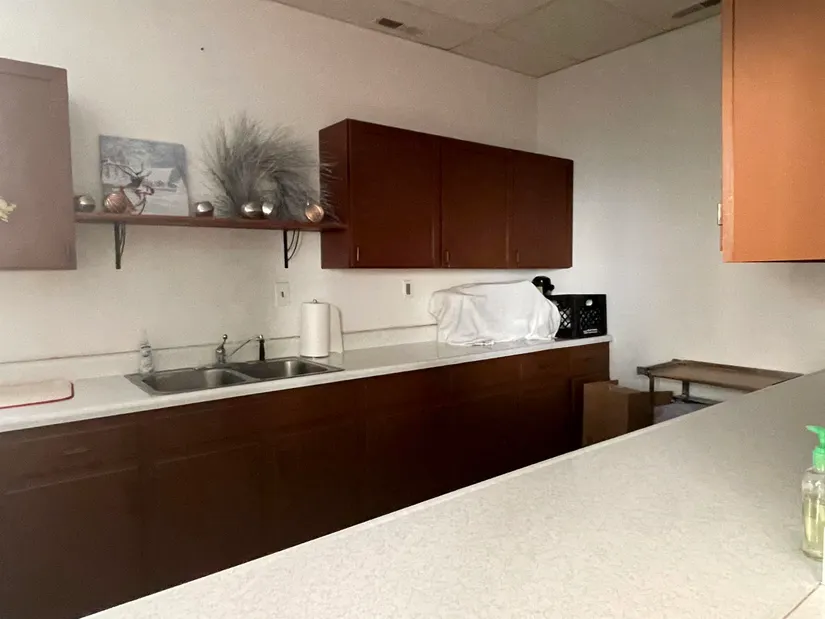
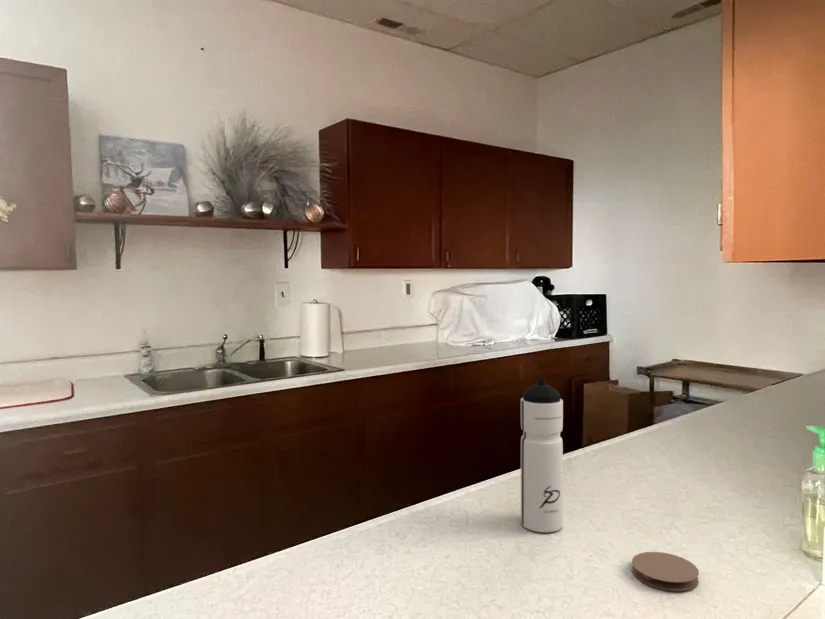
+ coaster (664, 570)
+ water bottle (541, 452)
